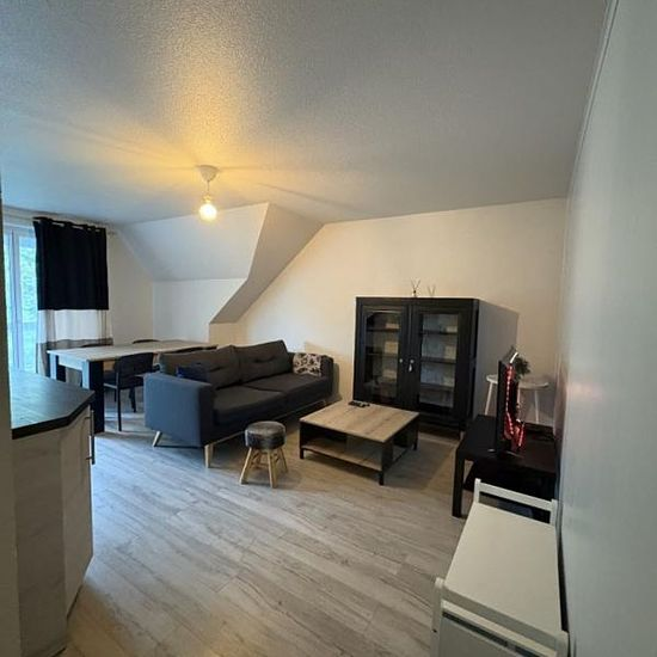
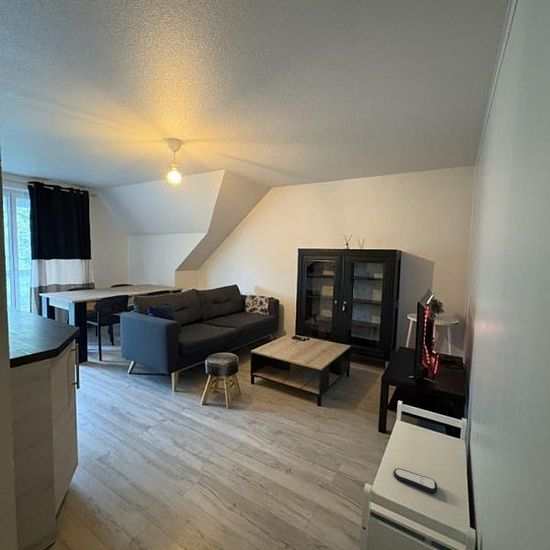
+ remote control (414, 479)
